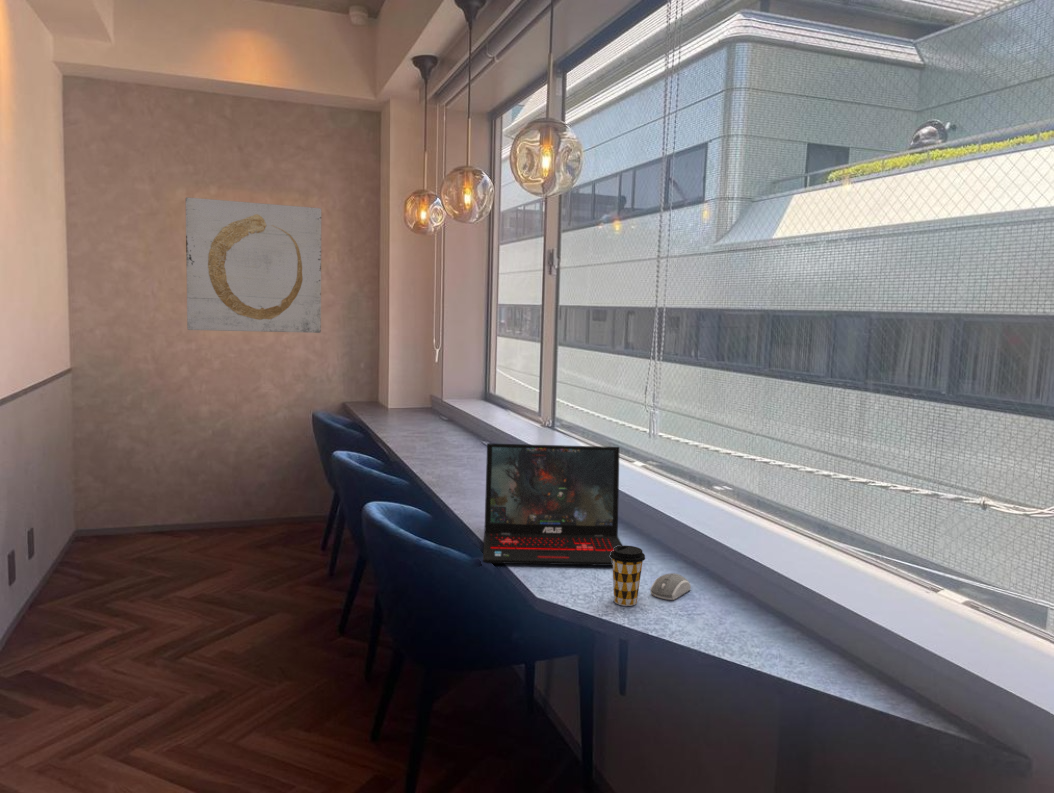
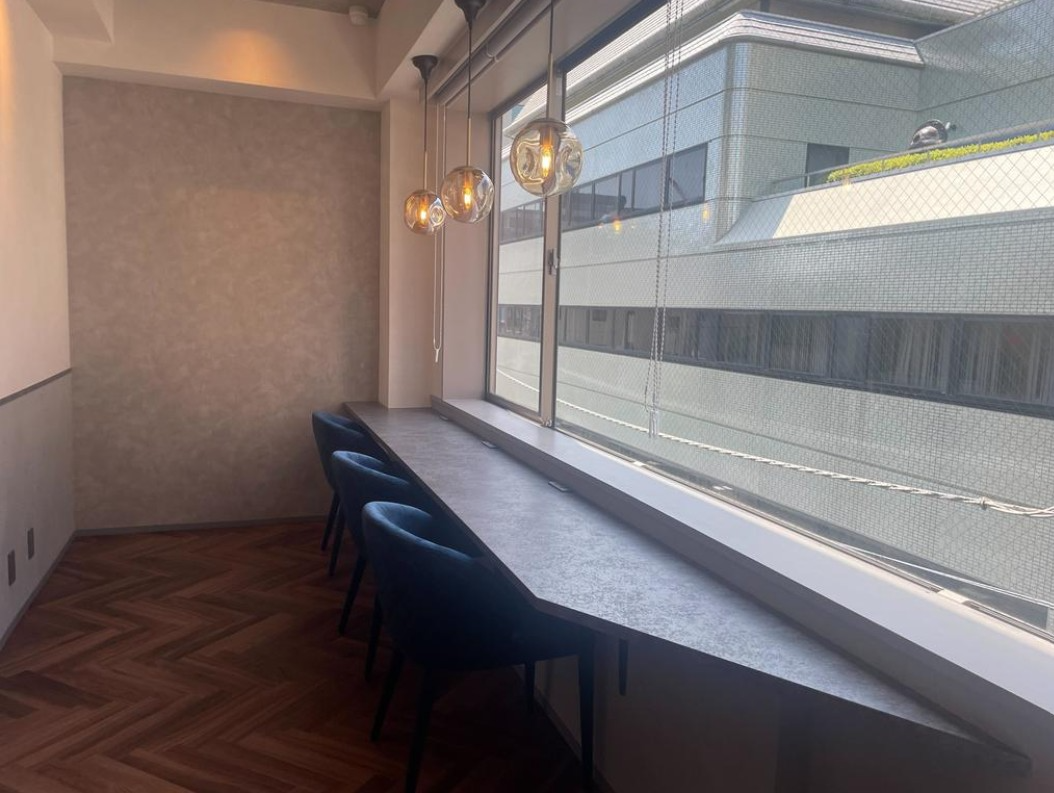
- laptop (555, 502)
- wall art (255, 267)
- computer mouse (672, 582)
- coffee cup (626, 575)
